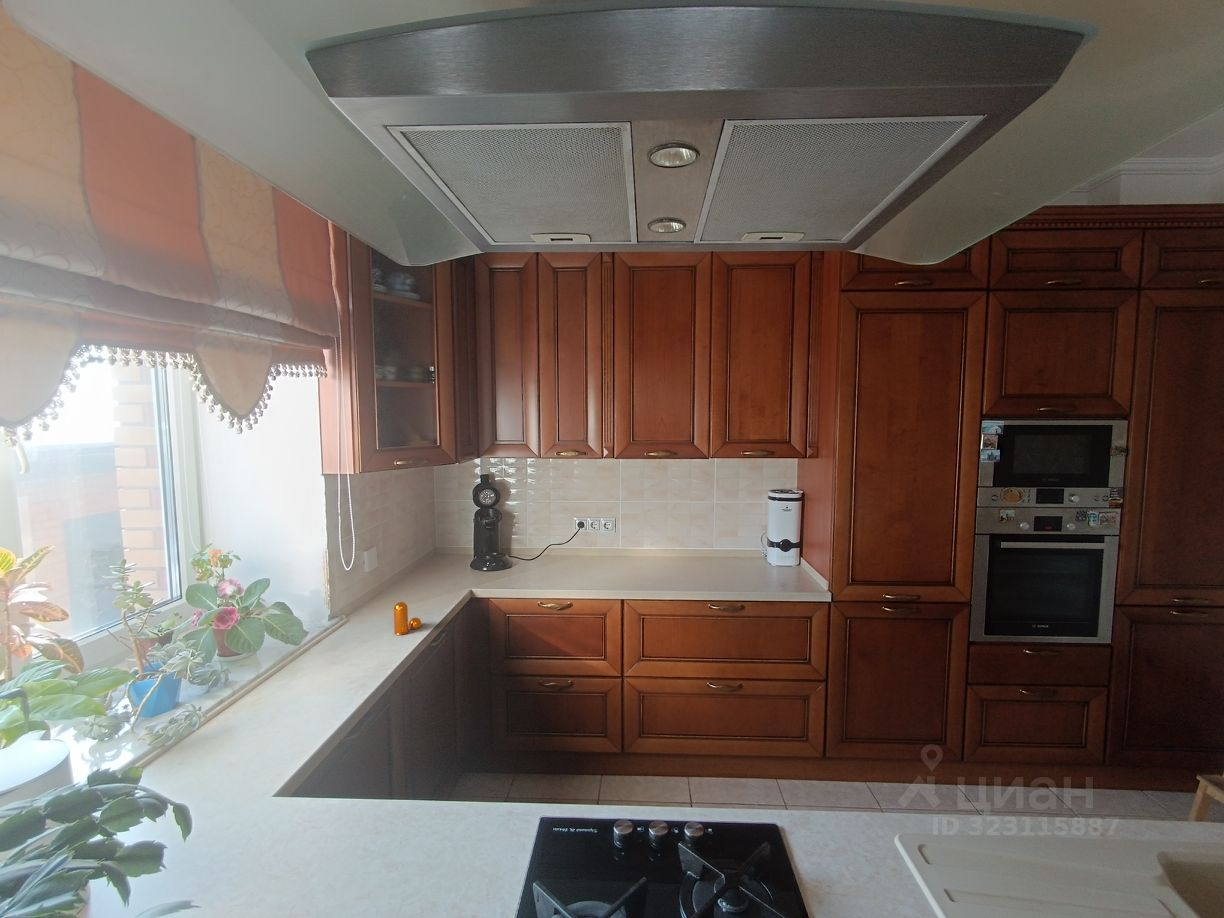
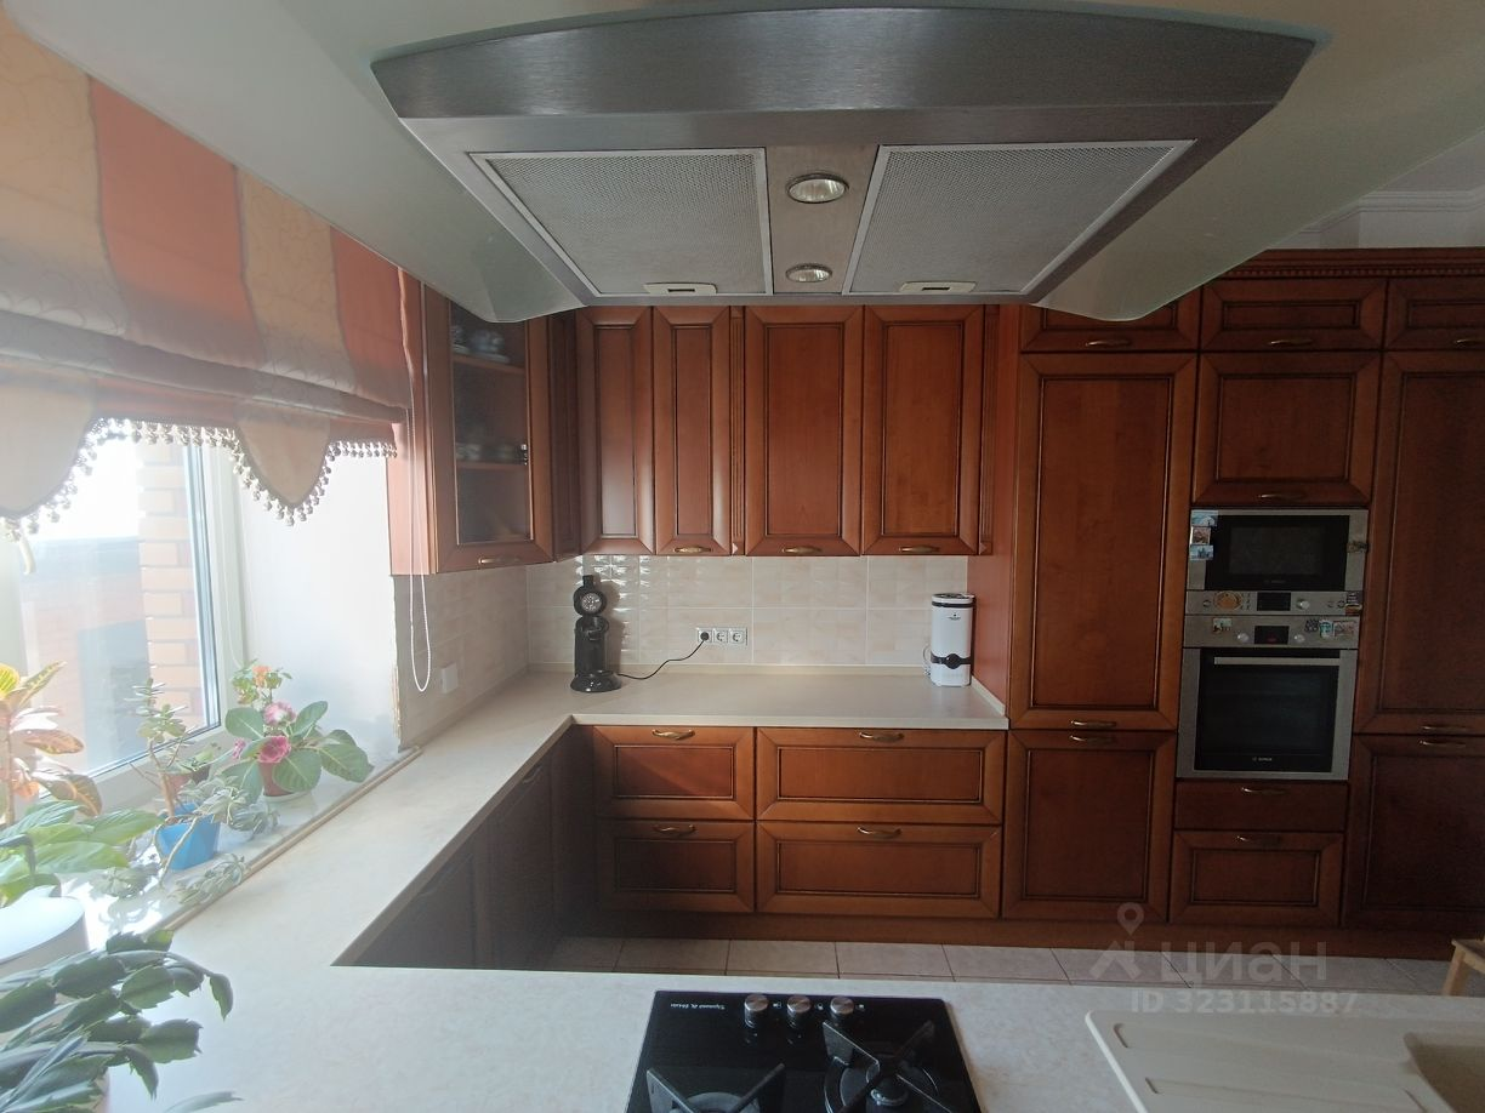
- pepper shaker (407, 614)
